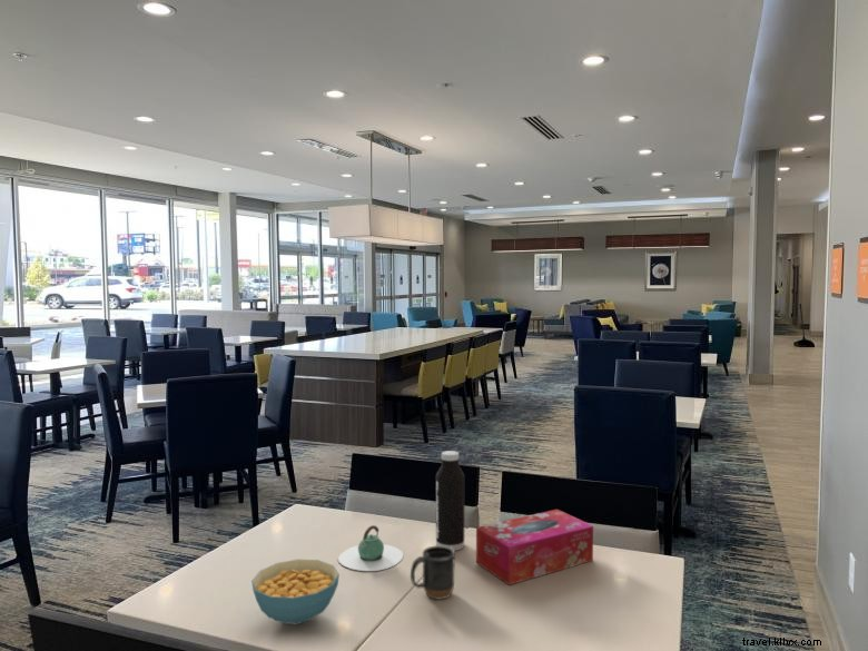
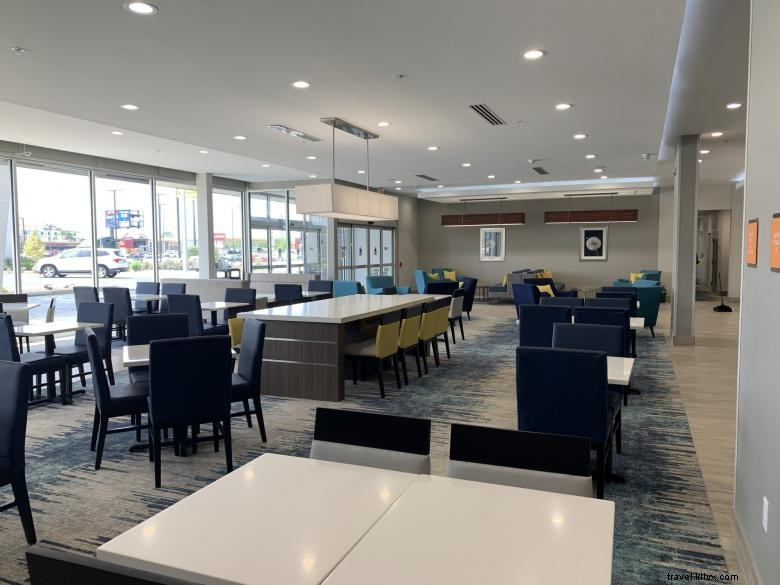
- water bottle (450, 499)
- cereal bowl (296, 596)
- tissue box (534, 544)
- teapot (371, 541)
- mug (432, 571)
